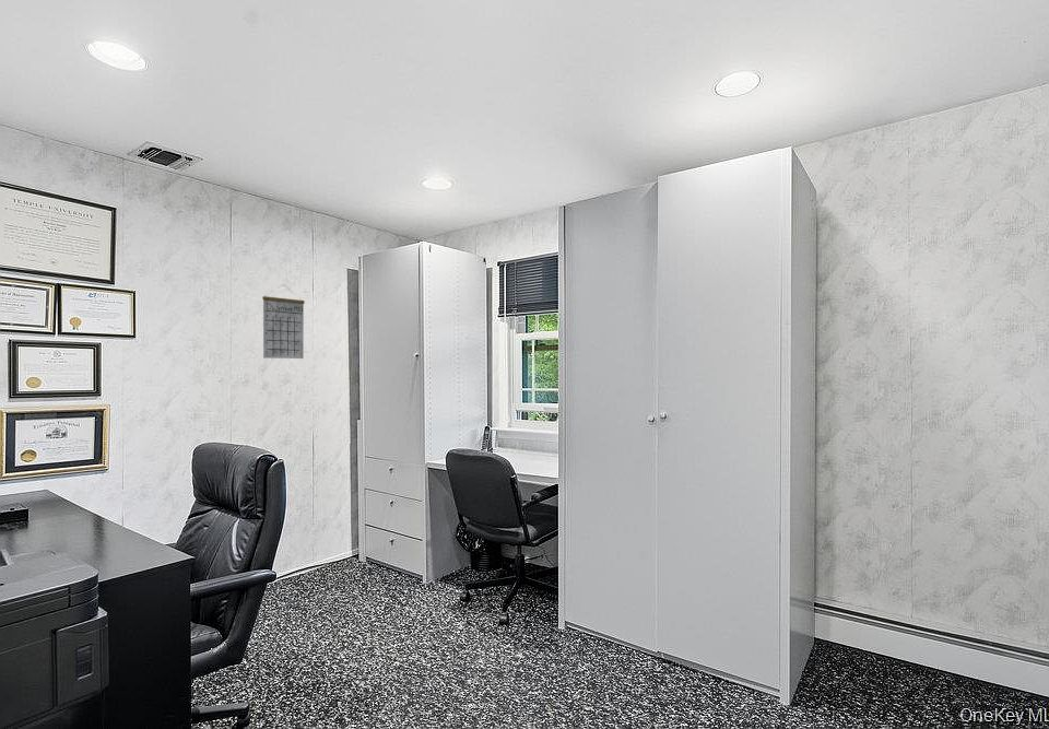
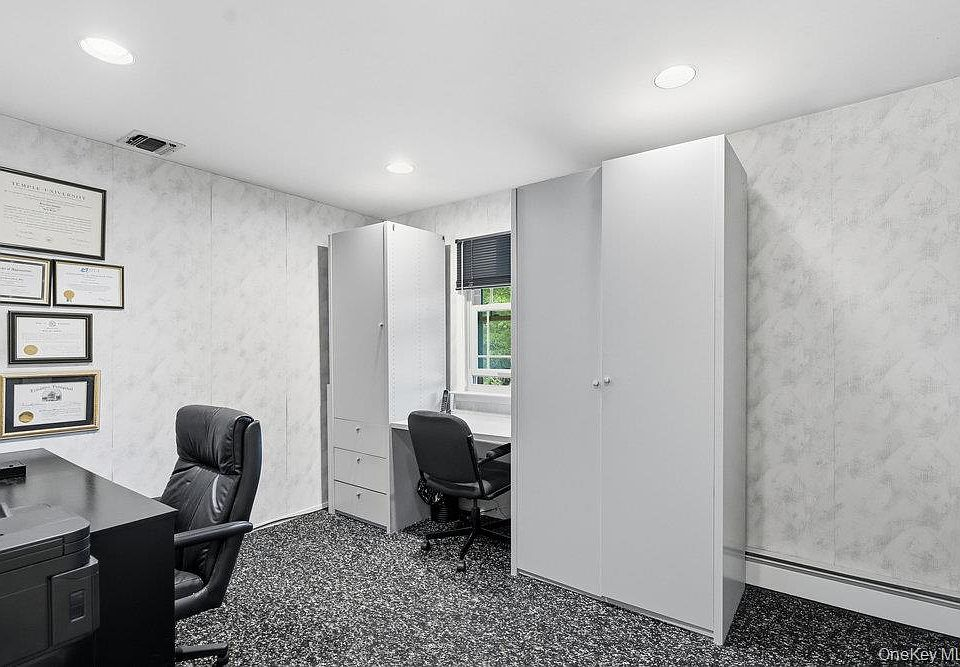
- calendar (283, 320)
